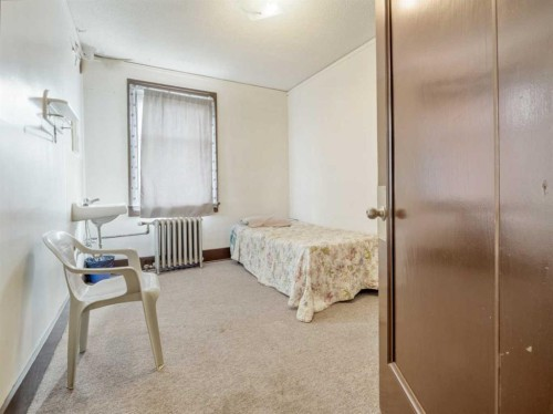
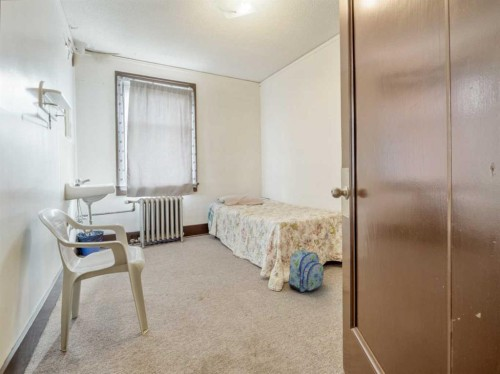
+ backpack (307, 269)
